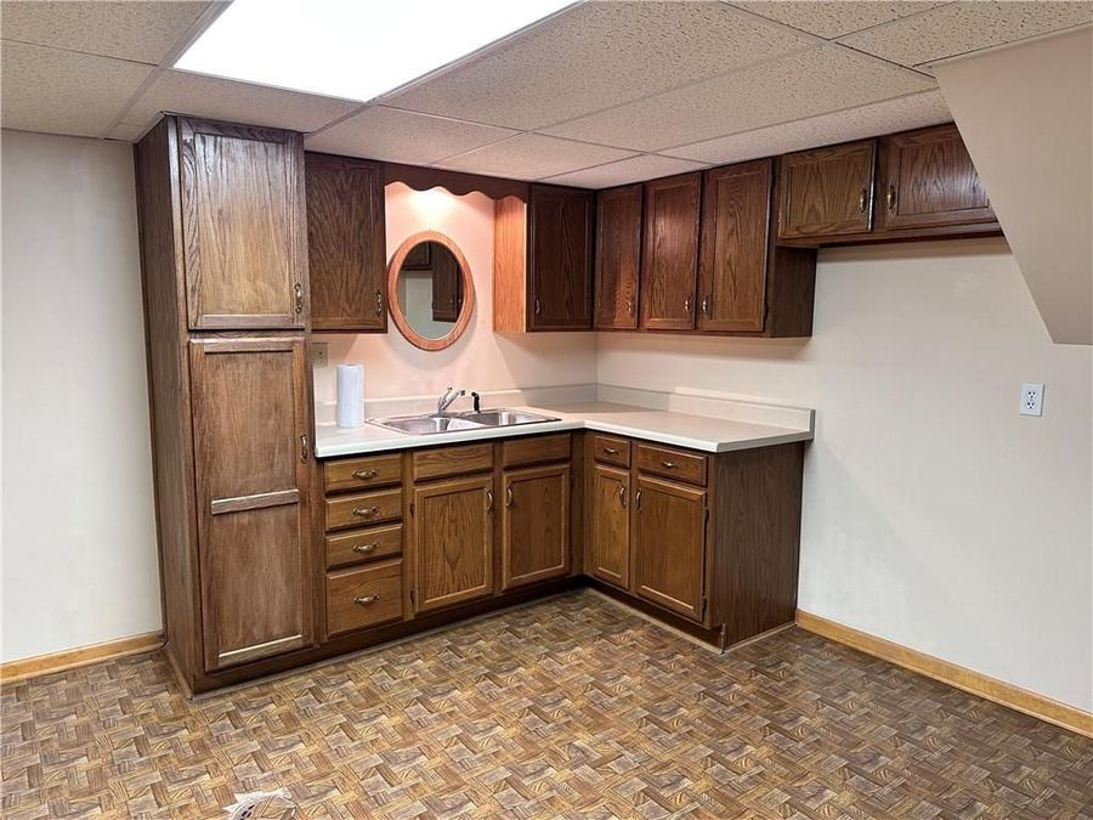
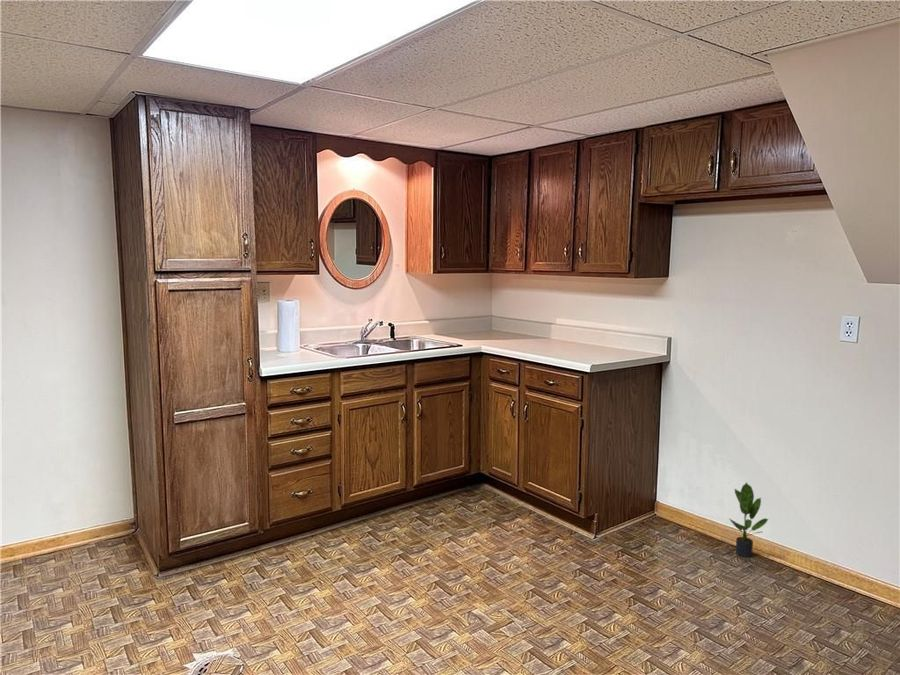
+ potted plant (745, 521)
